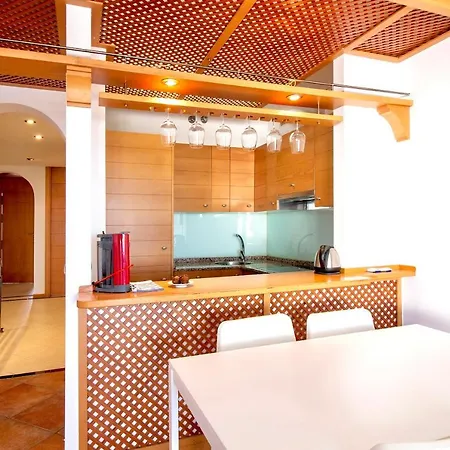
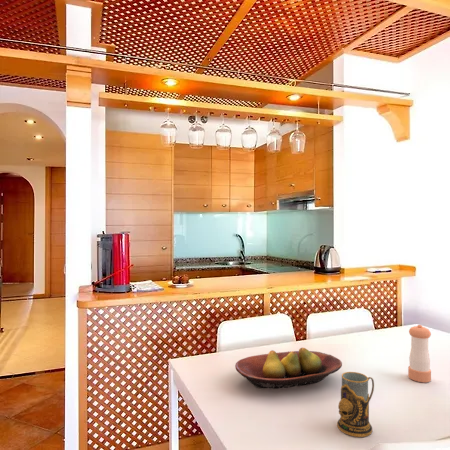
+ mug (357, 400)
+ pepper shaker (419, 351)
+ fruit bowl (288, 365)
